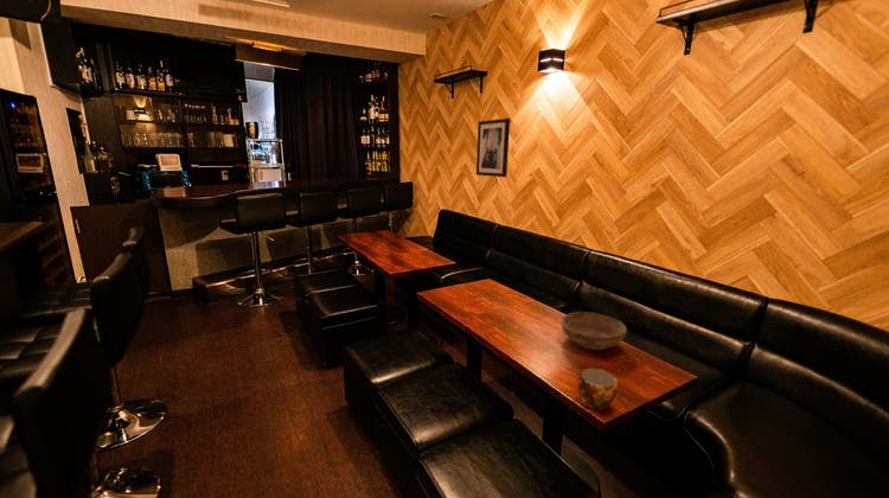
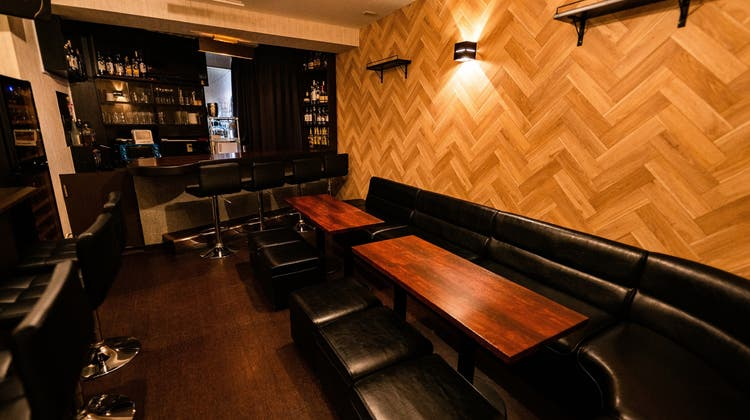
- cup (594, 388)
- wall art (492, 148)
- bowl (591, 332)
